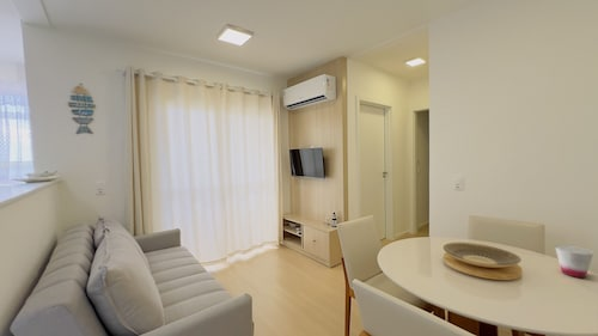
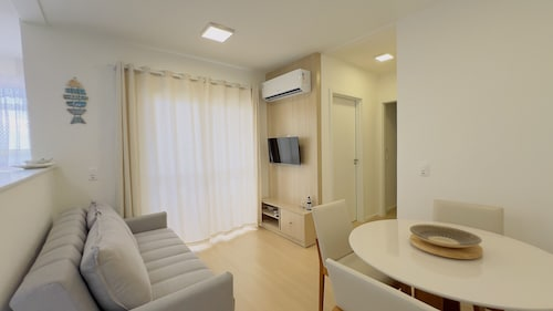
- cup (573, 262)
